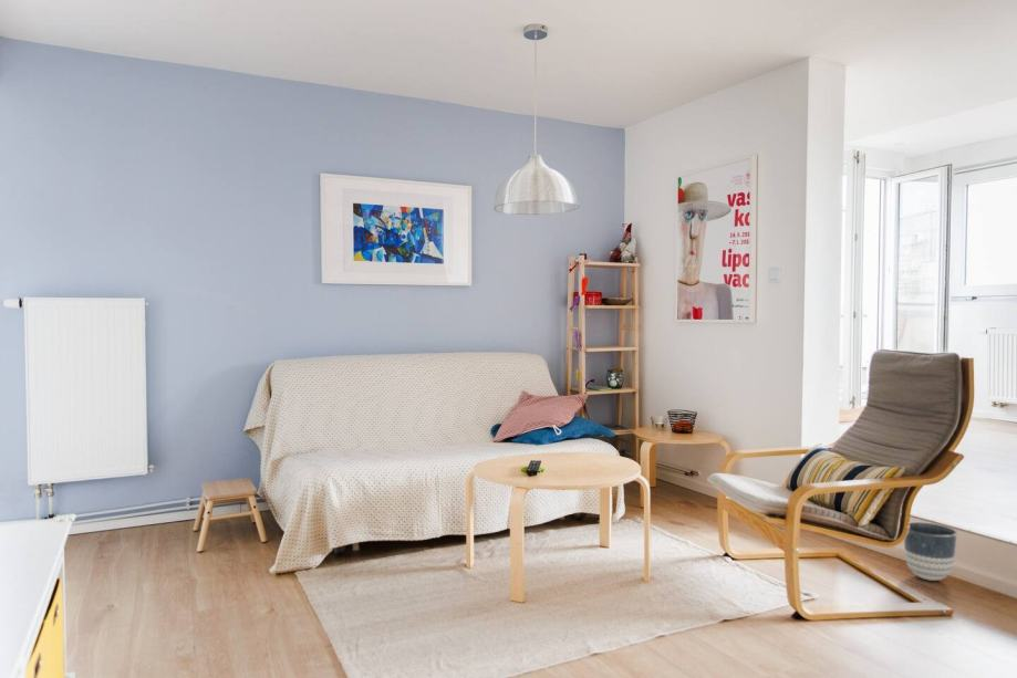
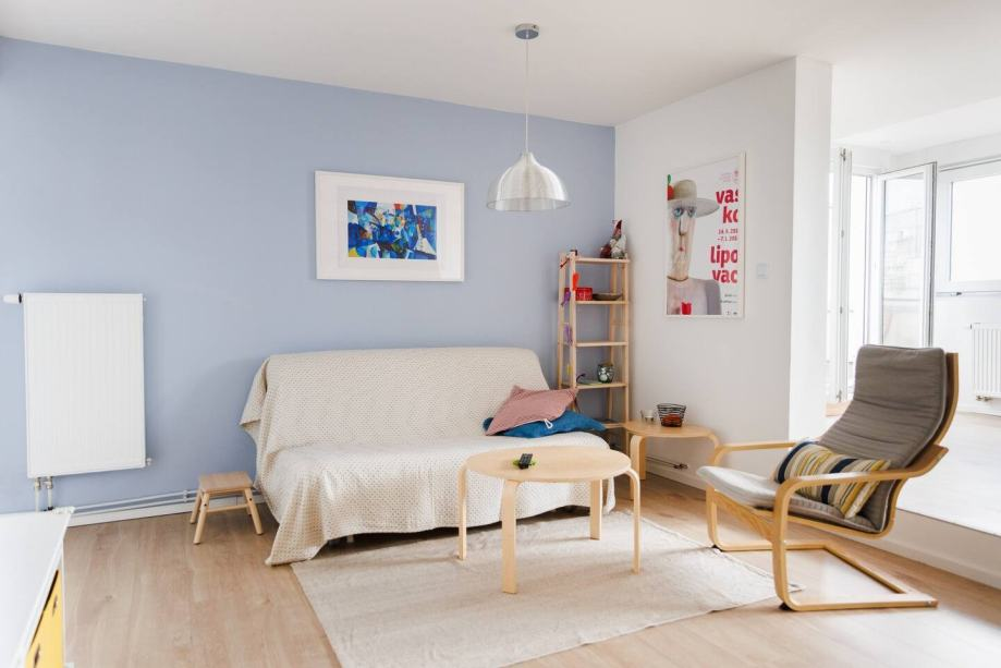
- planter (928, 553)
